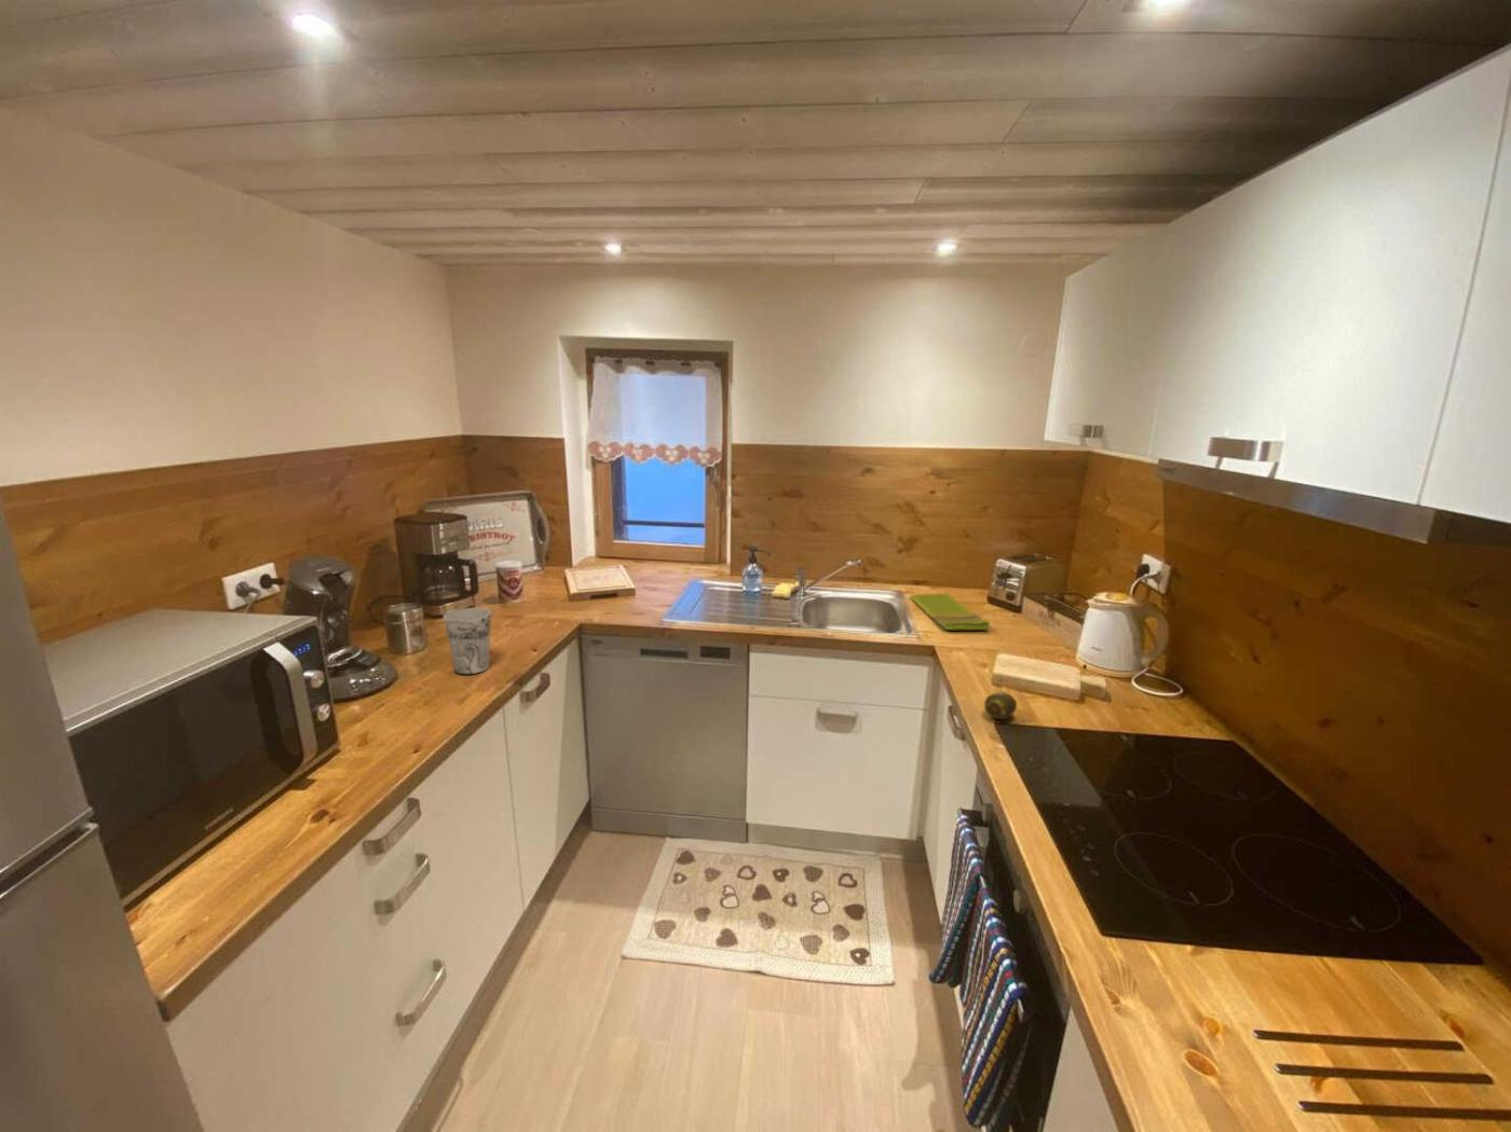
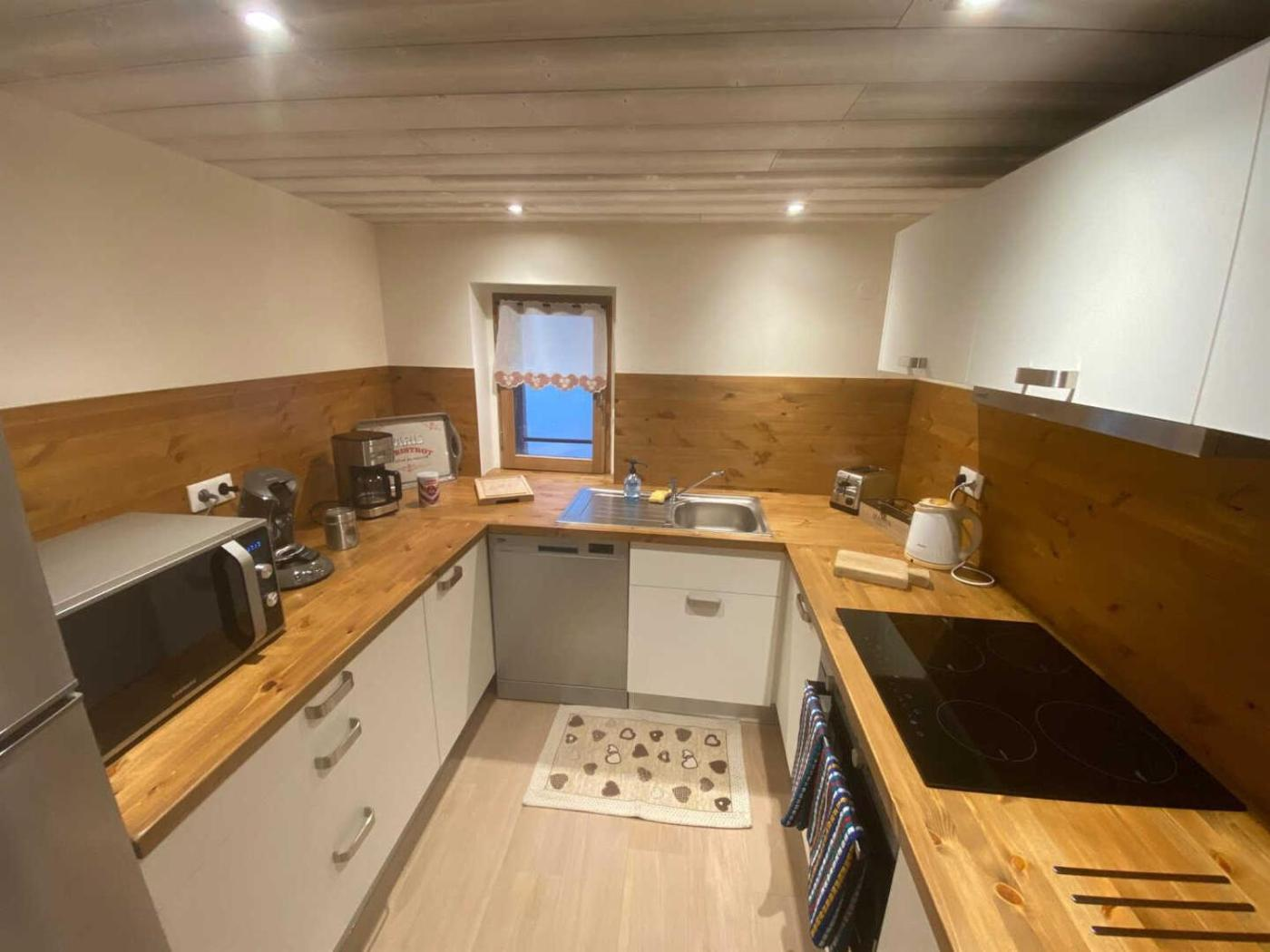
- dish towel (946, 609)
- cup (470, 641)
- fruit (999, 705)
